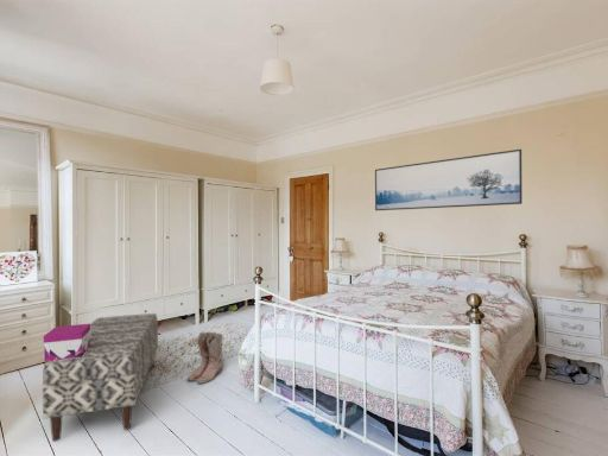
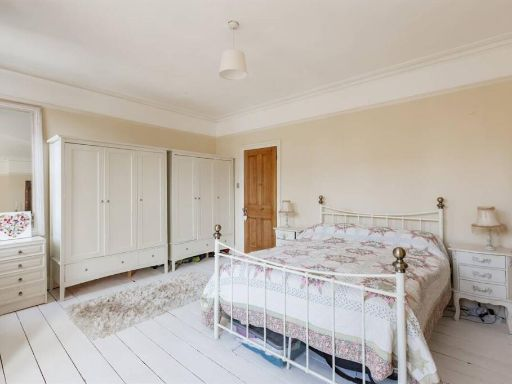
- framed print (437, 184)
- bench (113, 363)
- decorative box (68, 341)
- boots (205, 354)
